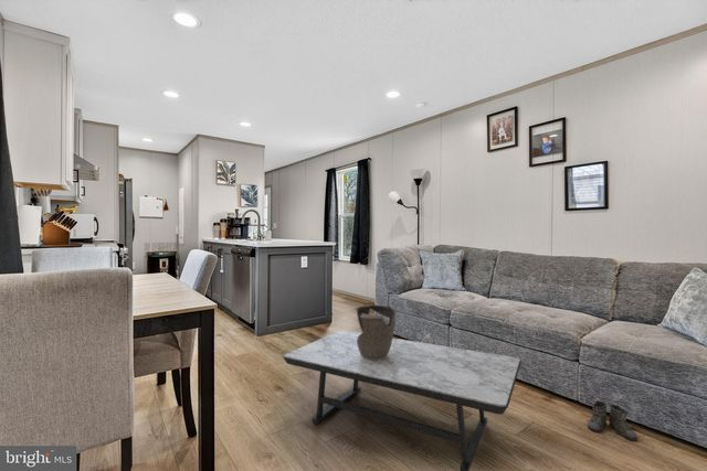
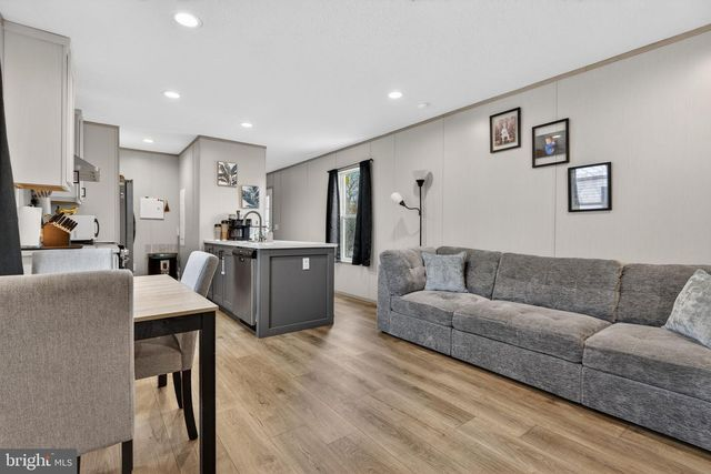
- coffee table (399, 389)
- decorative bowl (376, 331)
- boots (609, 418)
